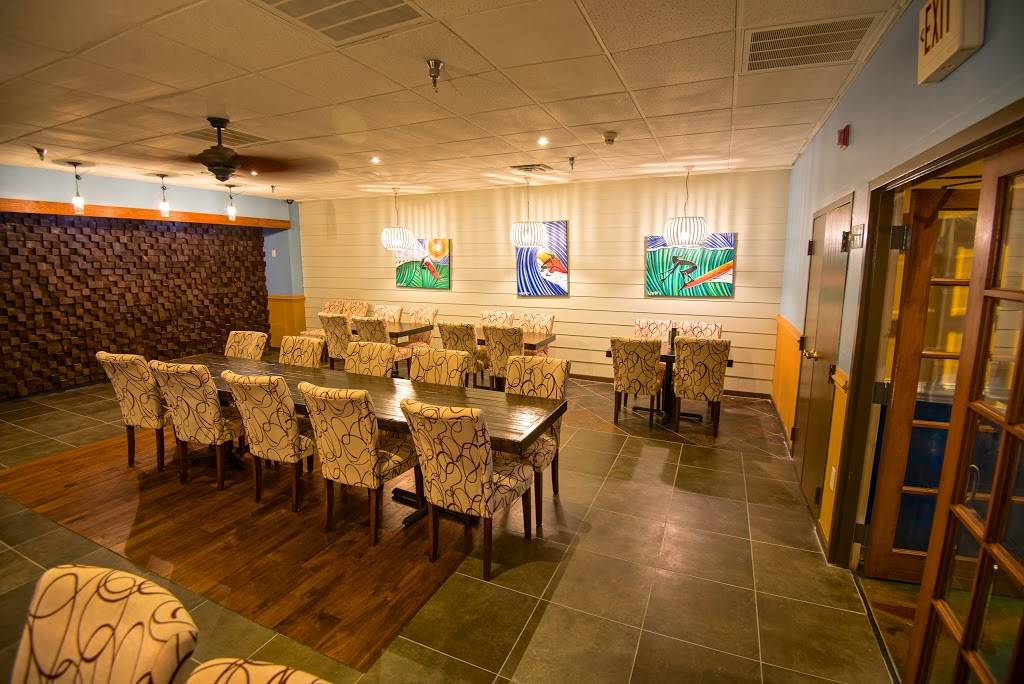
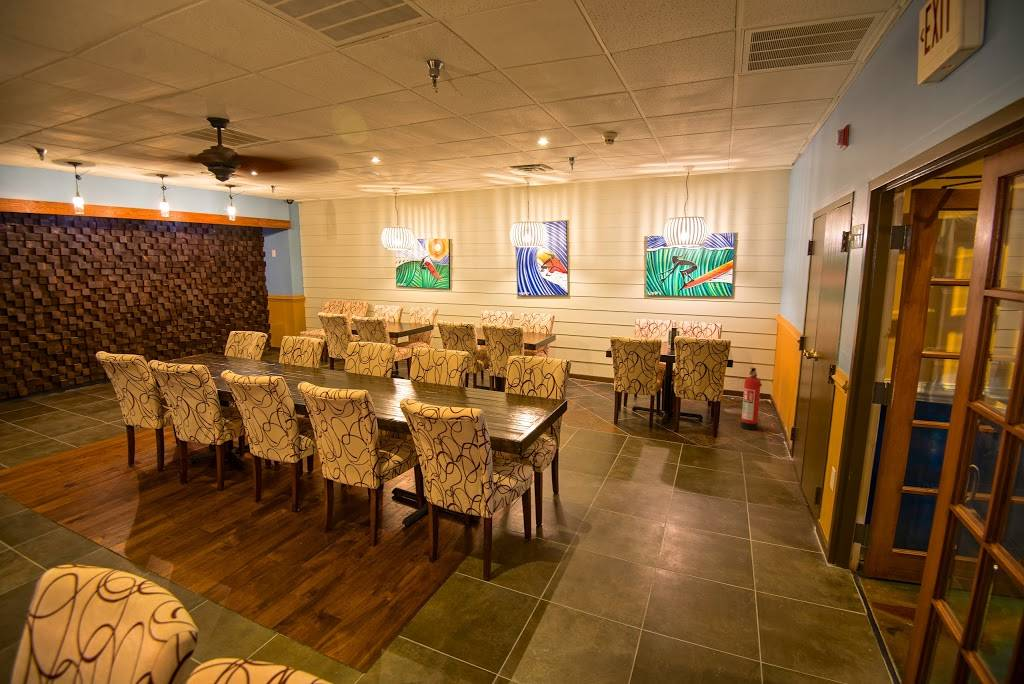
+ fire extinguisher (751, 397)
